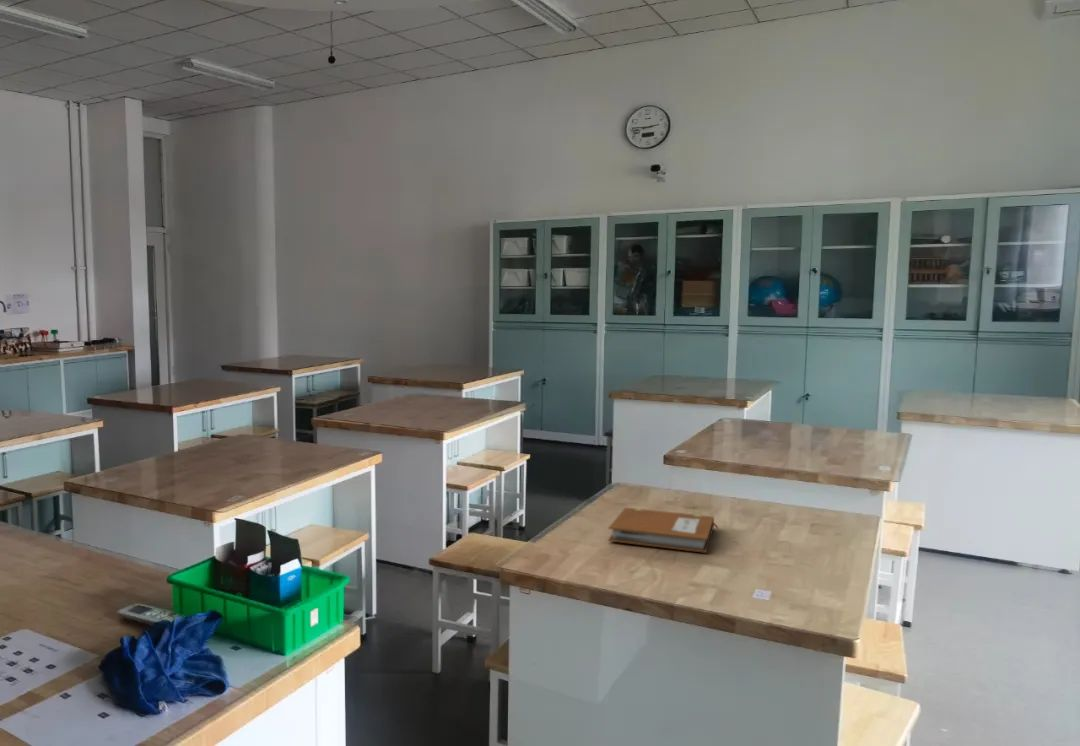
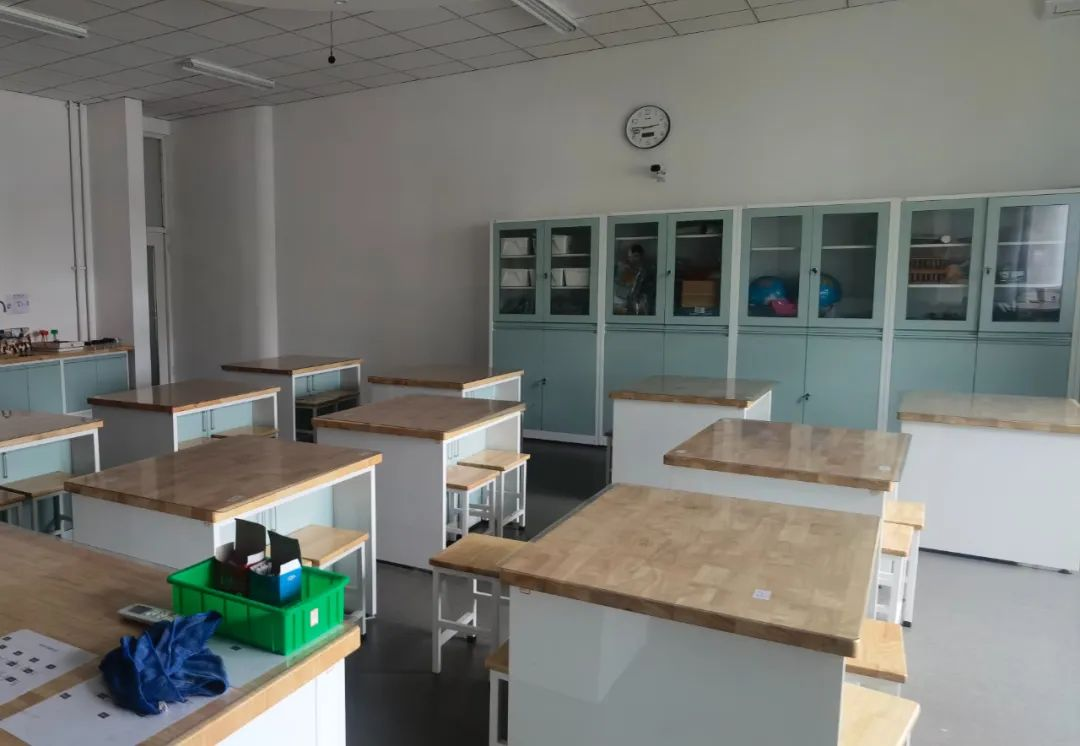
- notebook (665, 528)
